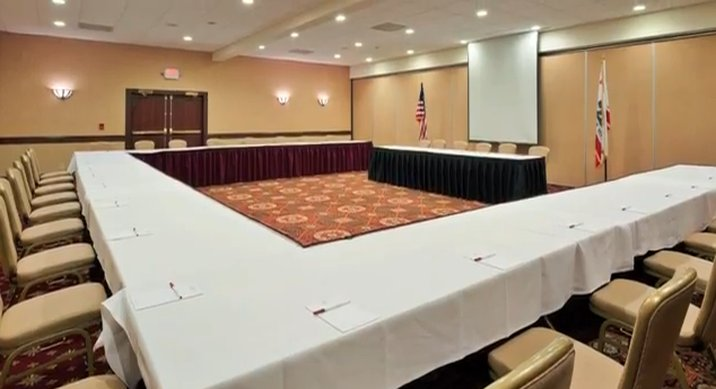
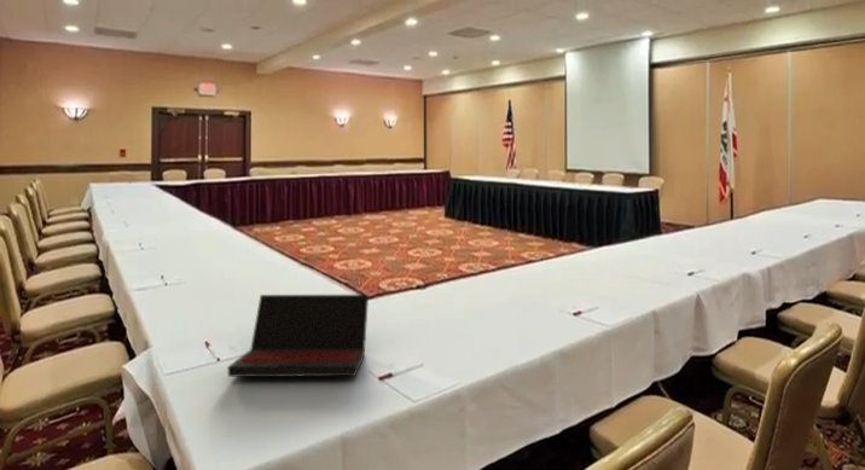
+ laptop (304, 331)
